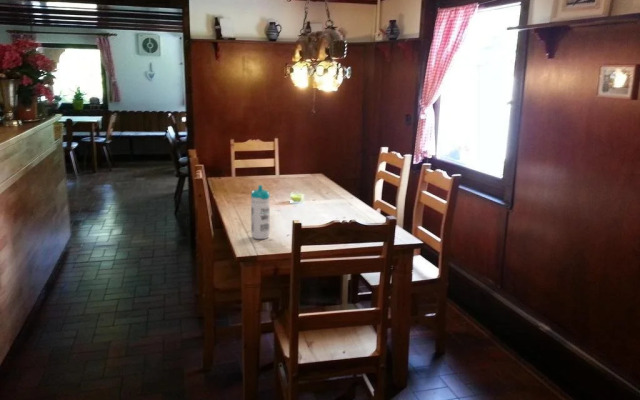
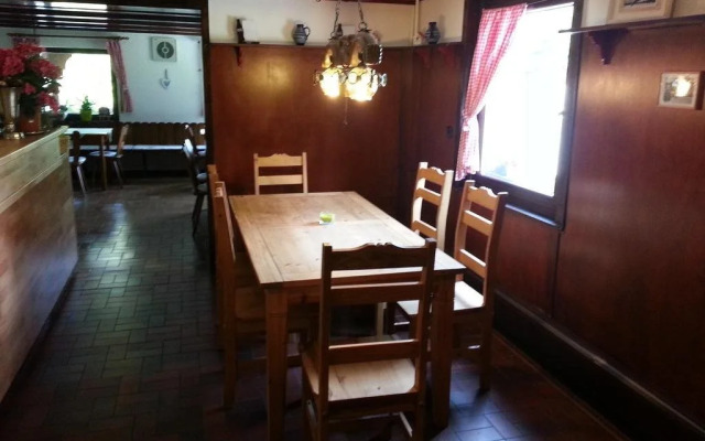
- water bottle (260, 211)
